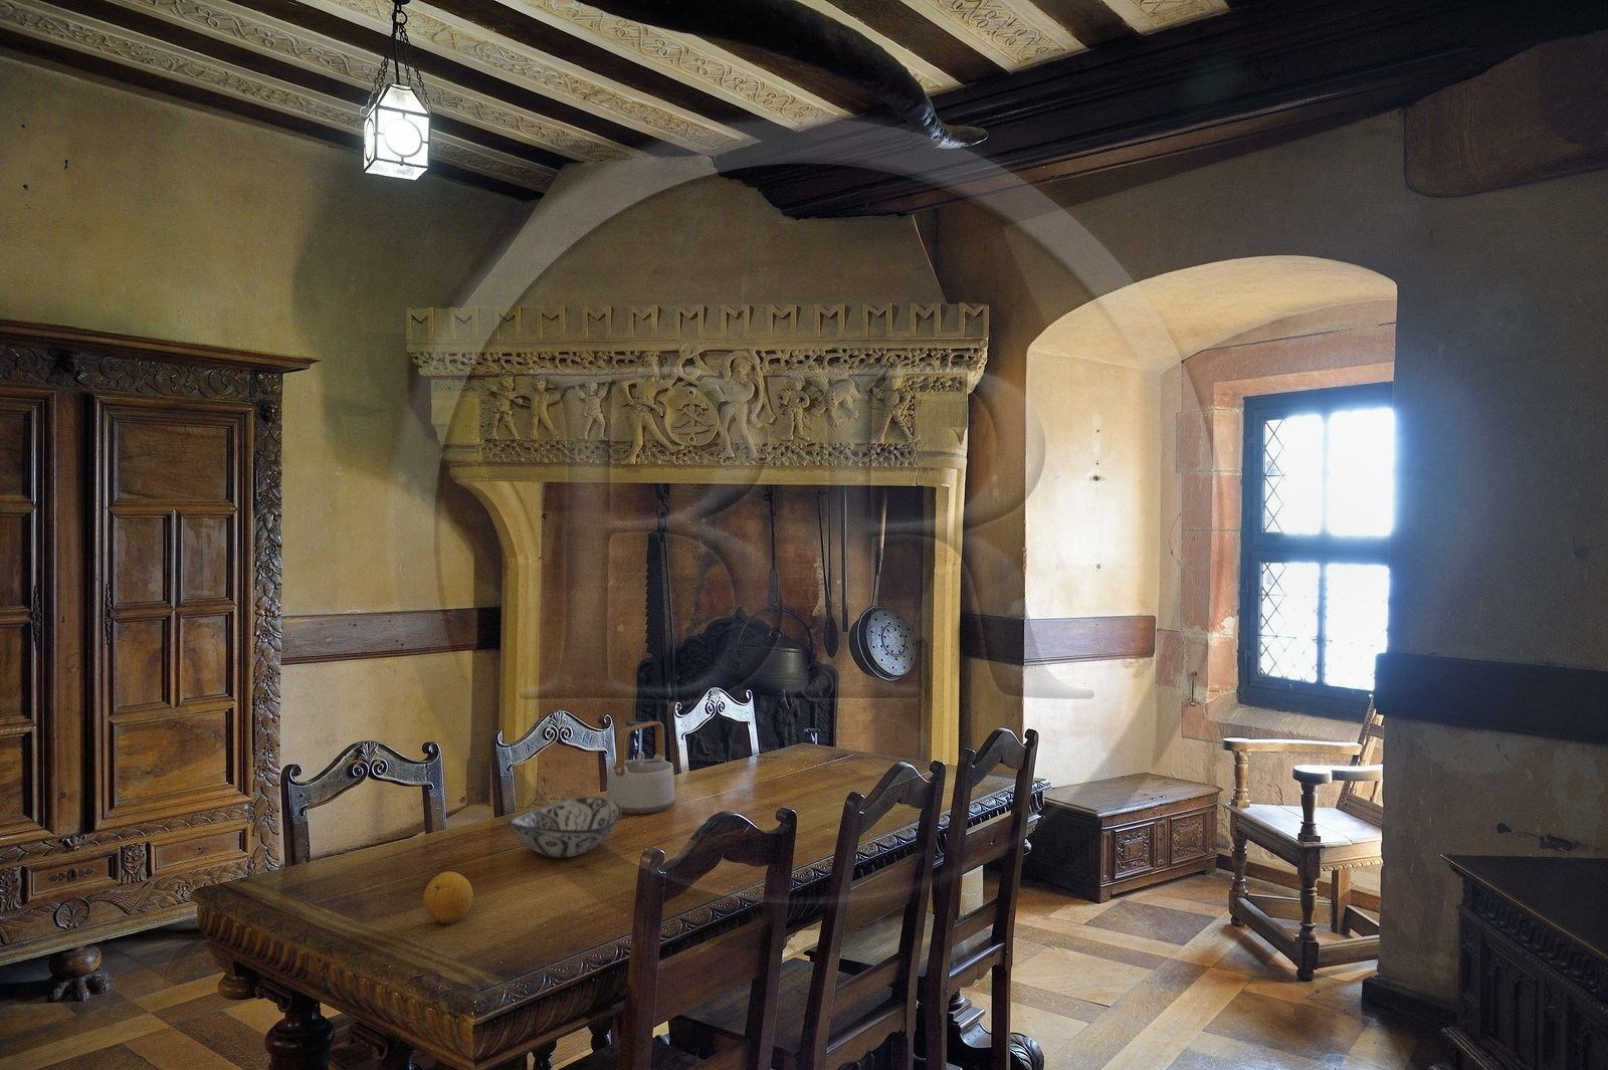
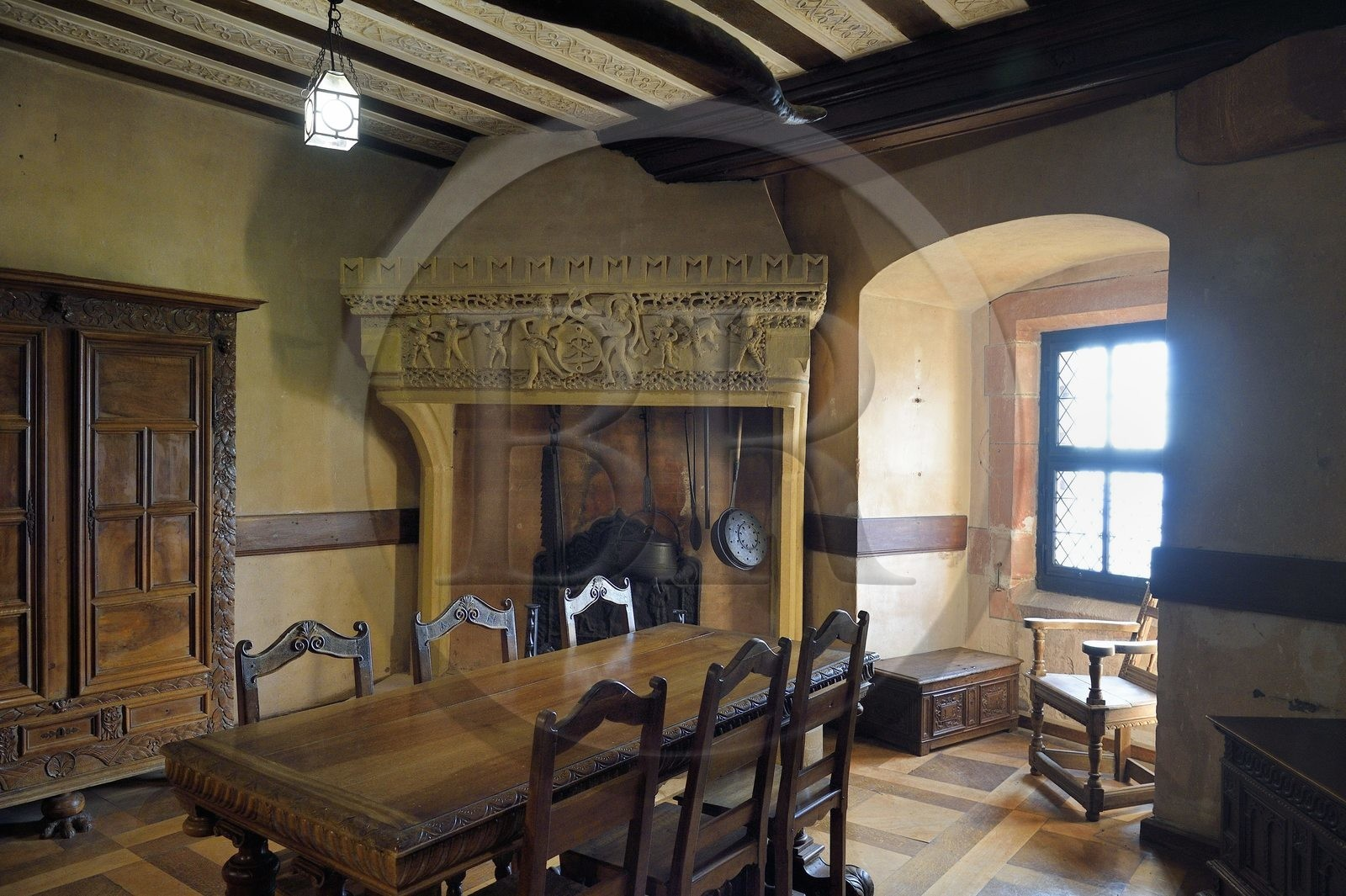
- decorative bowl (566, 831)
- teapot (644, 763)
- fruit (448, 897)
